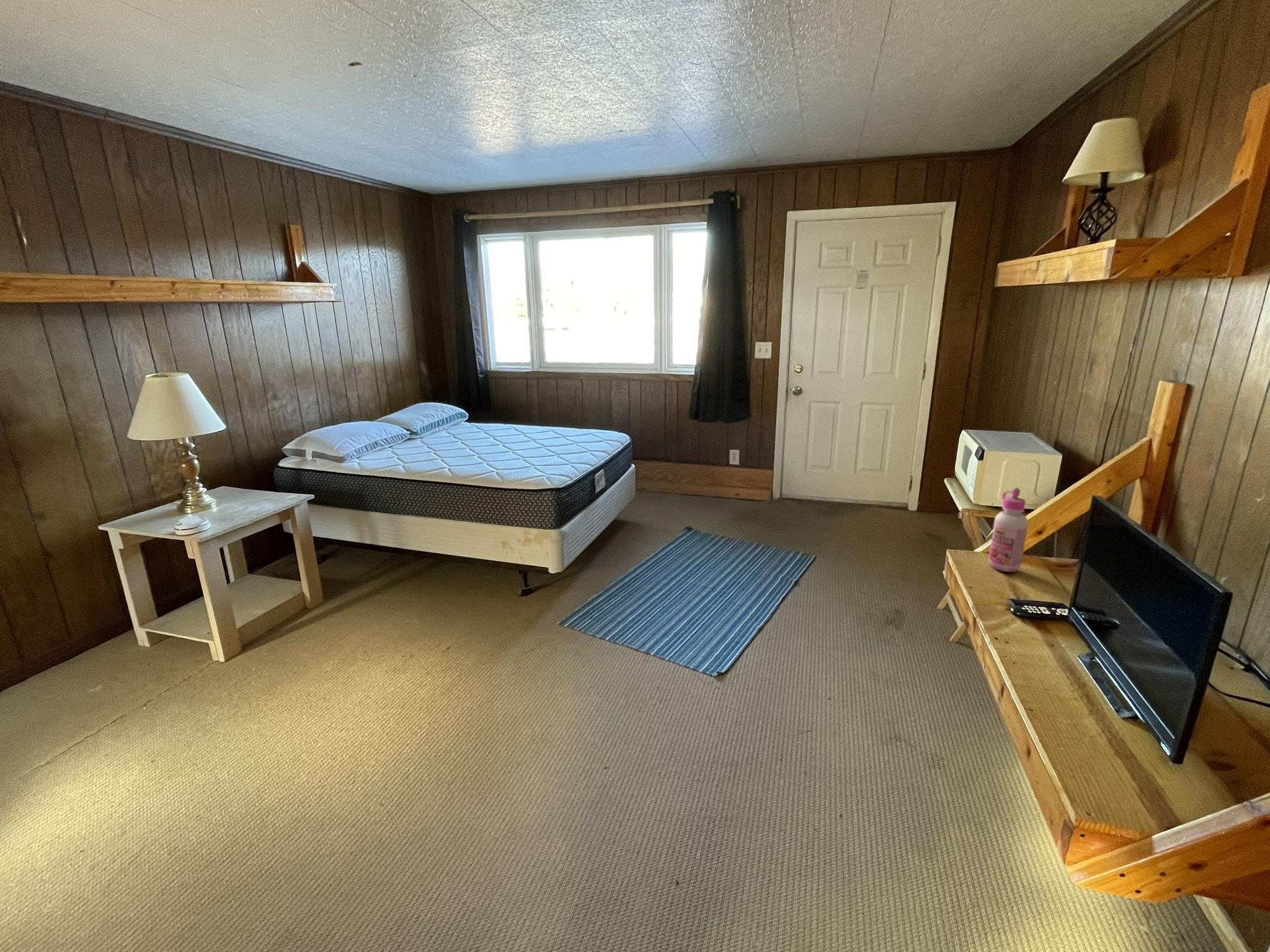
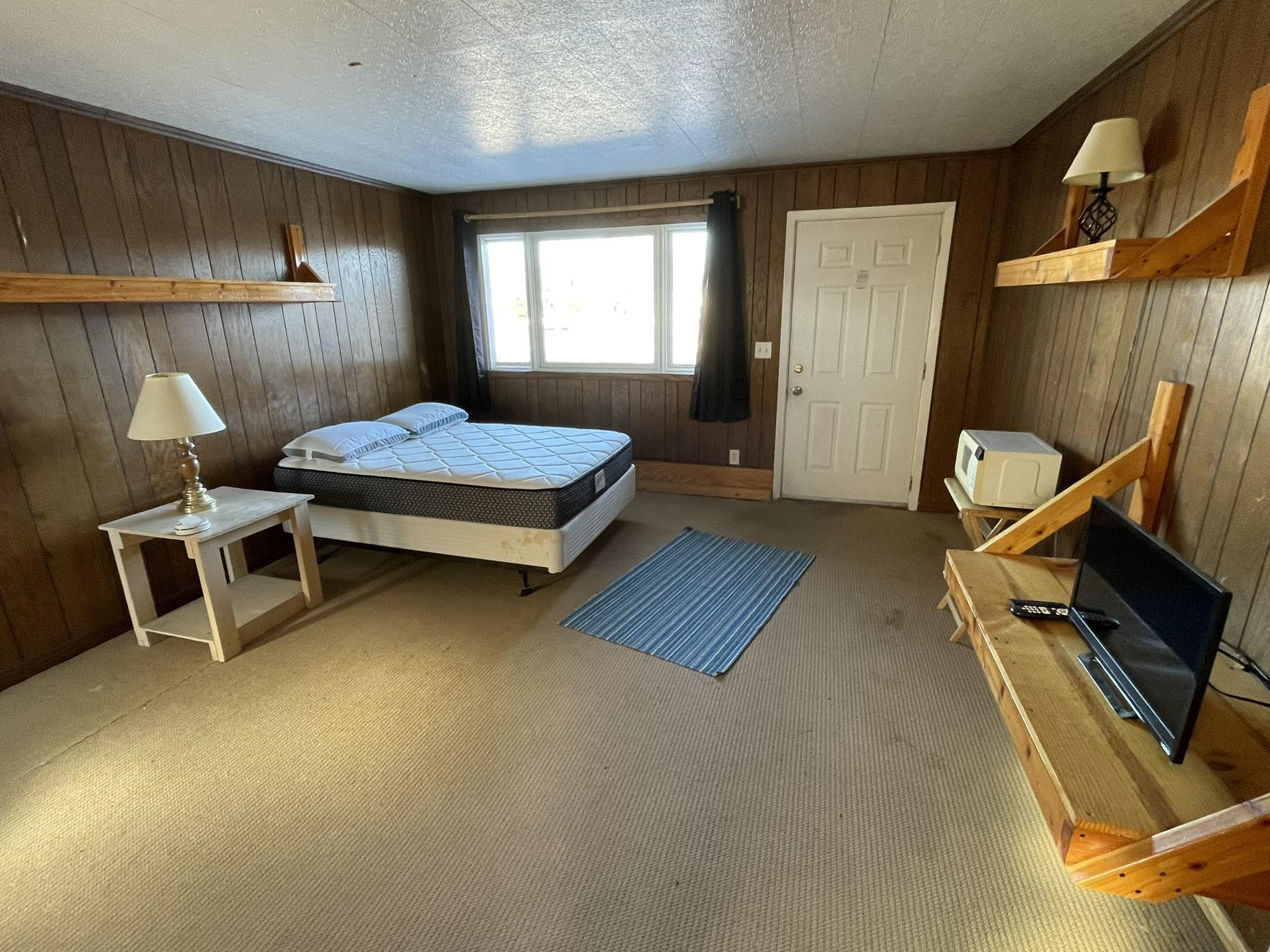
- glue bottle (1010, 529)
